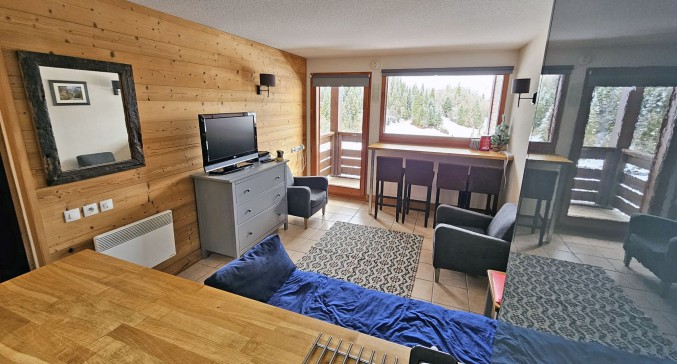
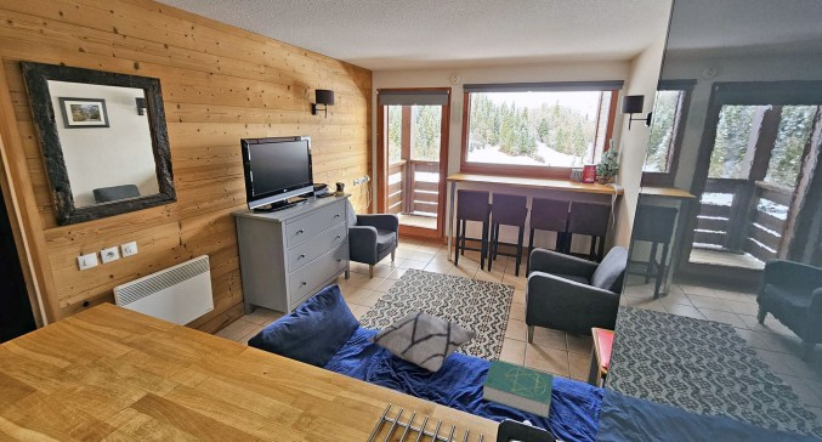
+ decorative pillow (423, 336)
+ book (517, 386)
